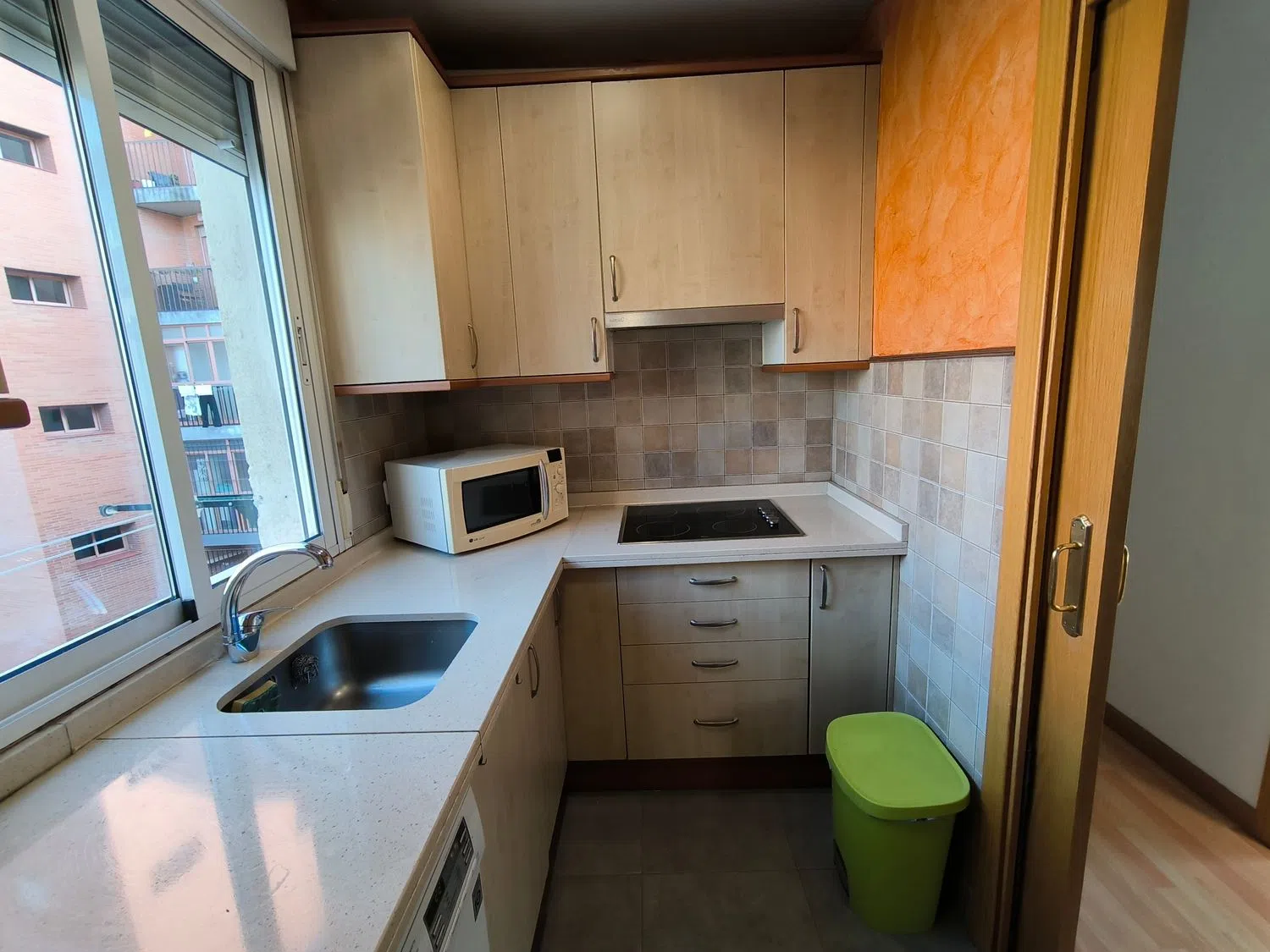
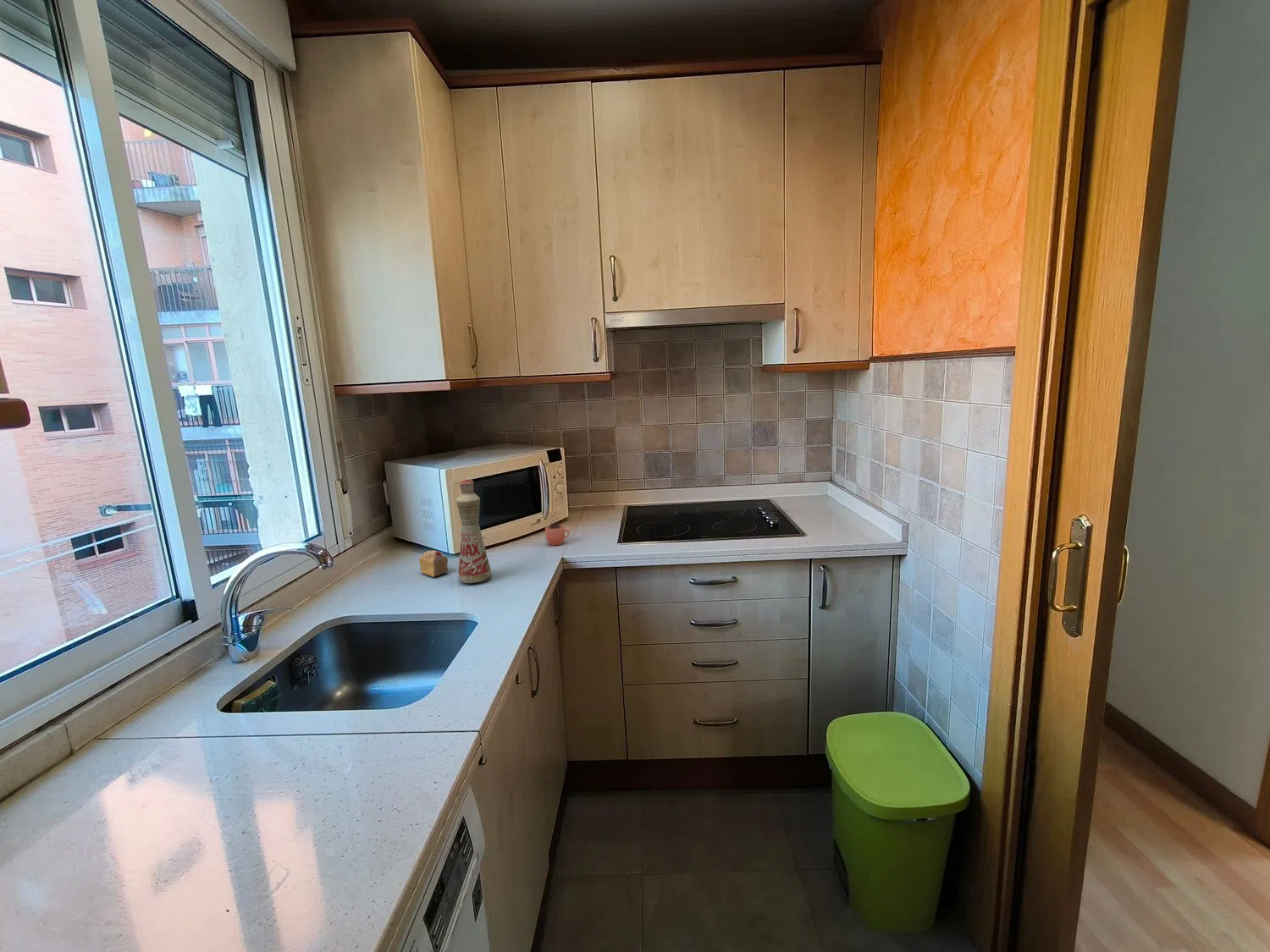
+ cake slice (433, 561)
+ bottle (471, 530)
+ cocoa (557, 527)
